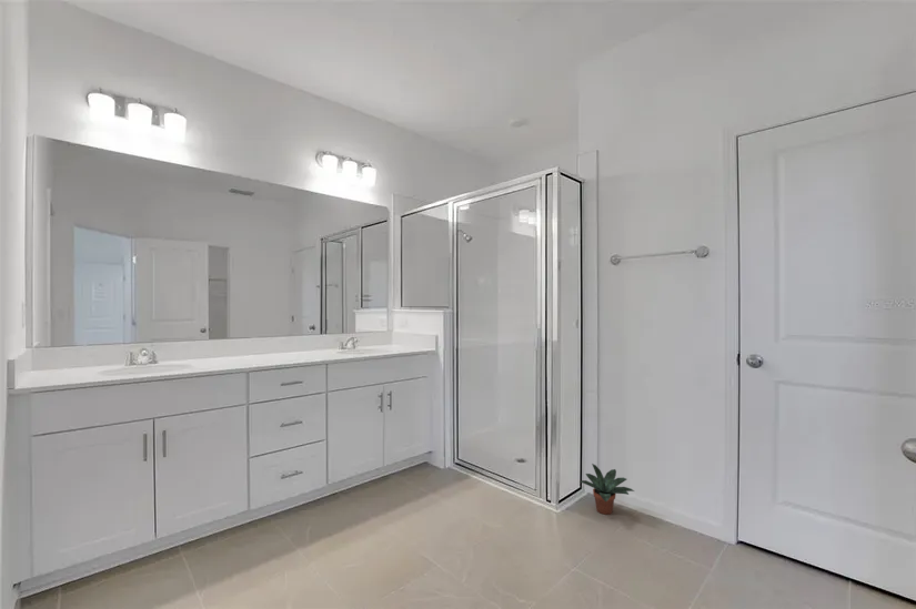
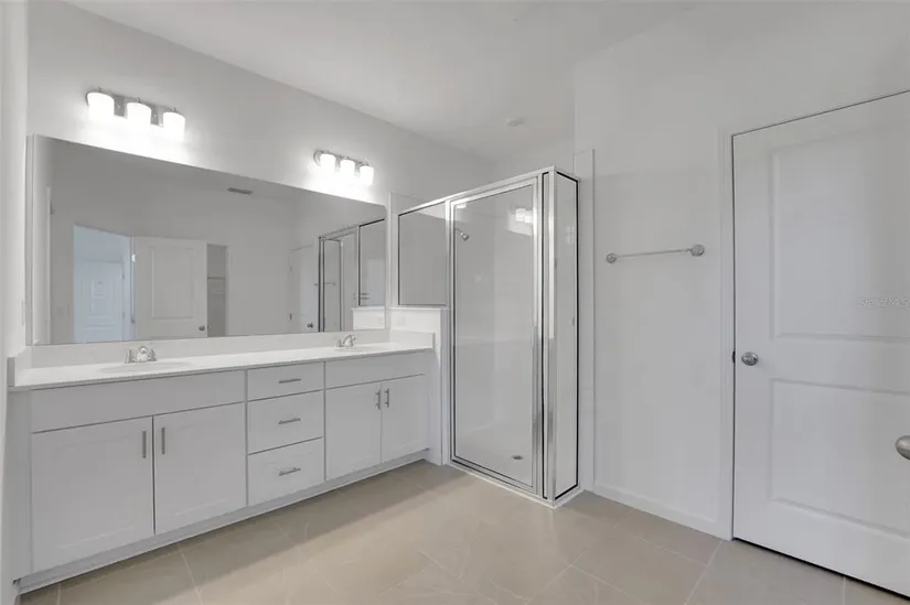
- potted plant (604, 489)
